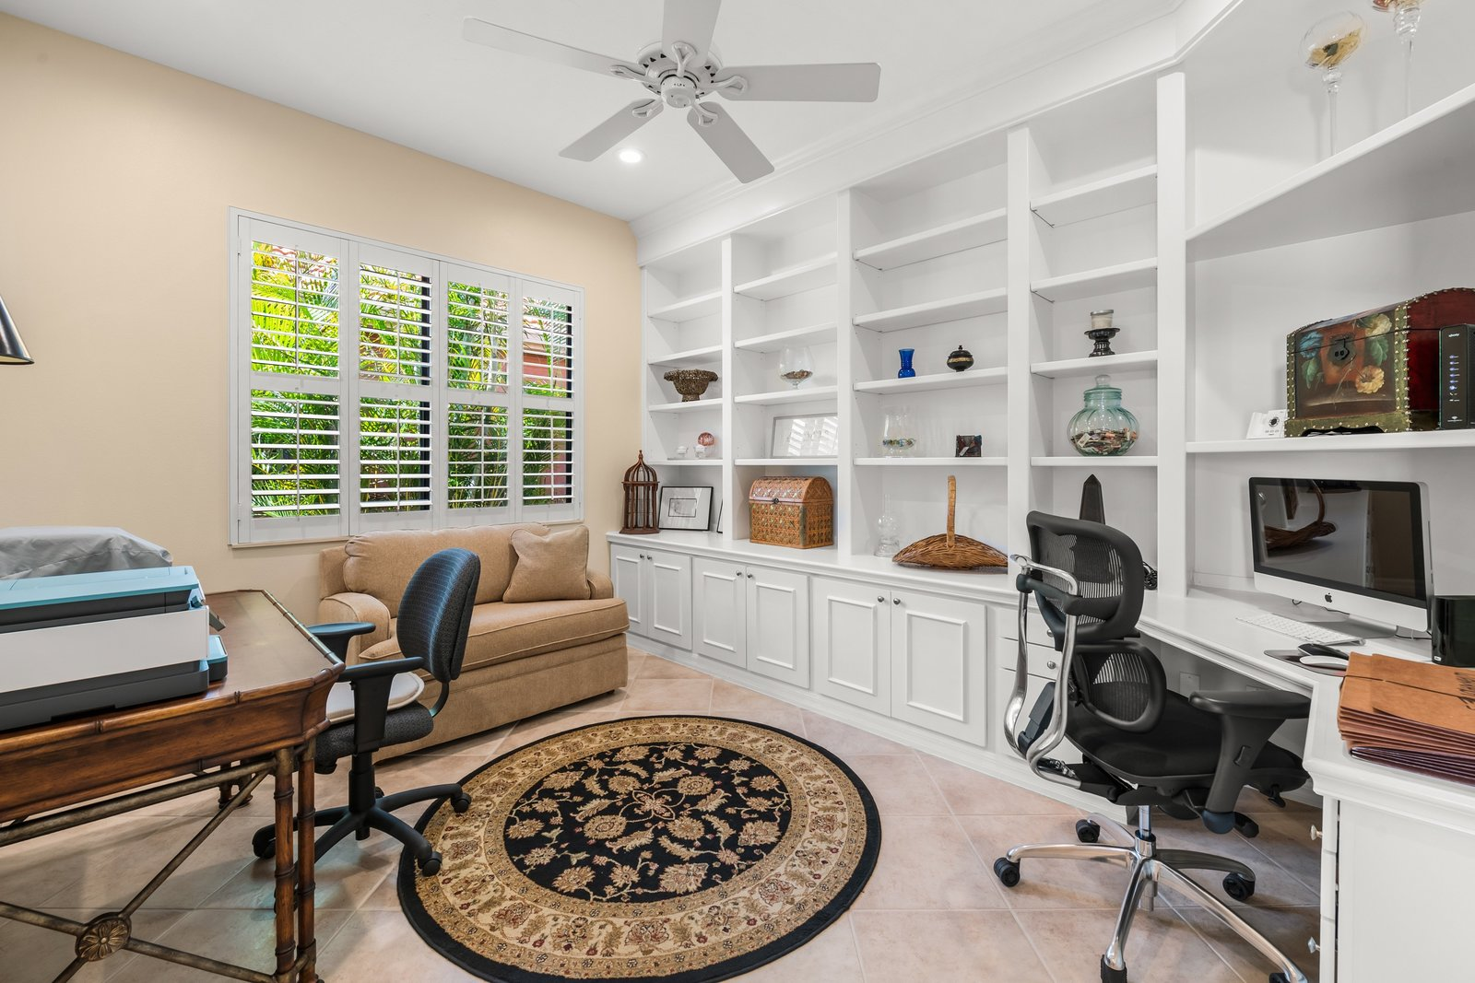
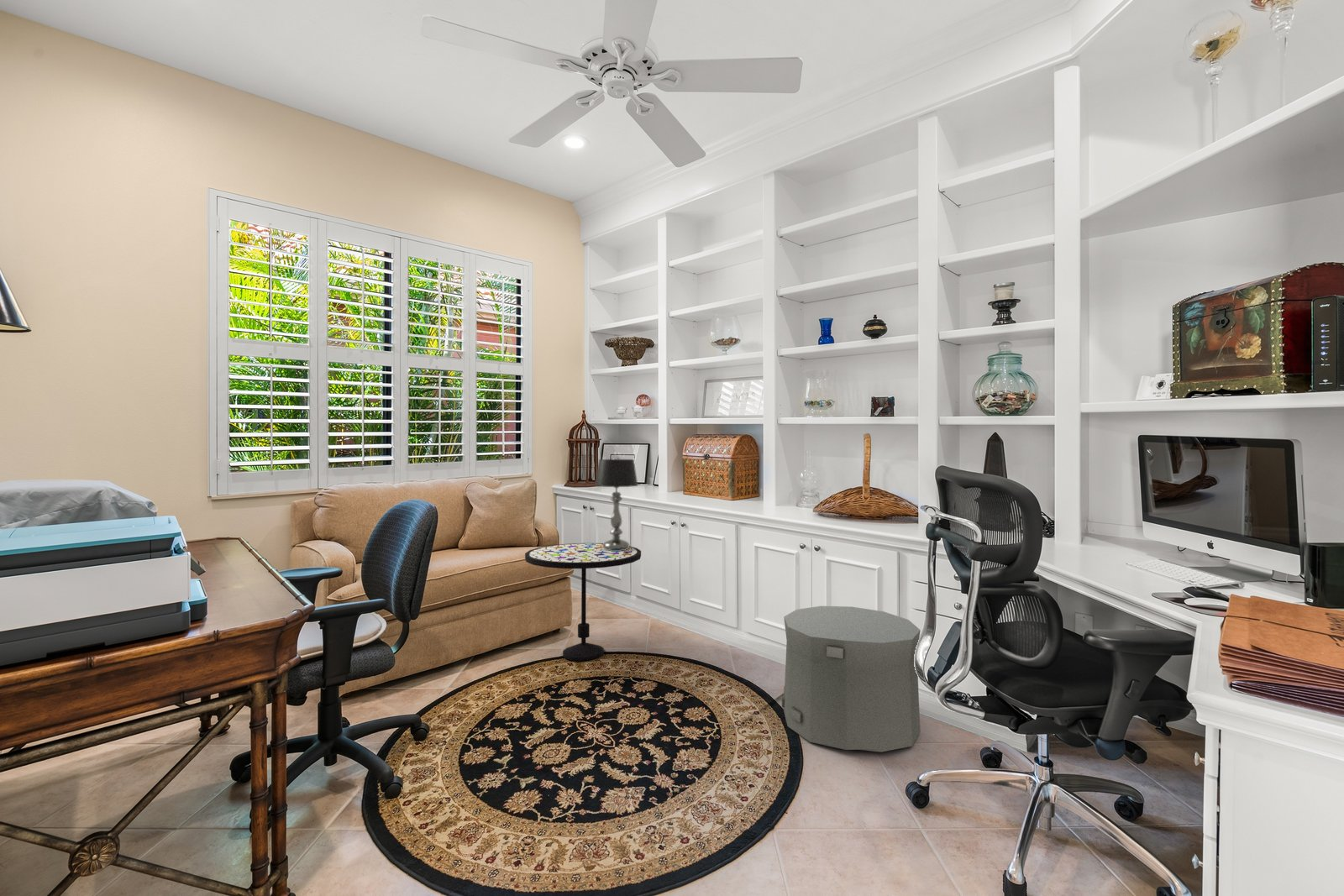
+ side table (583, 602)
+ table lamp (616, 503)
+ trash can (849, 672)
